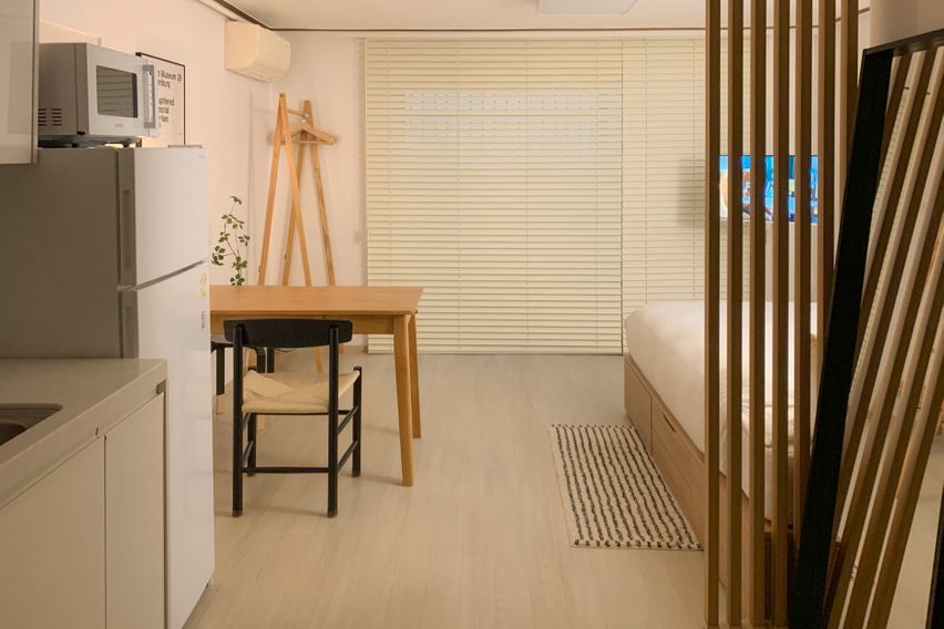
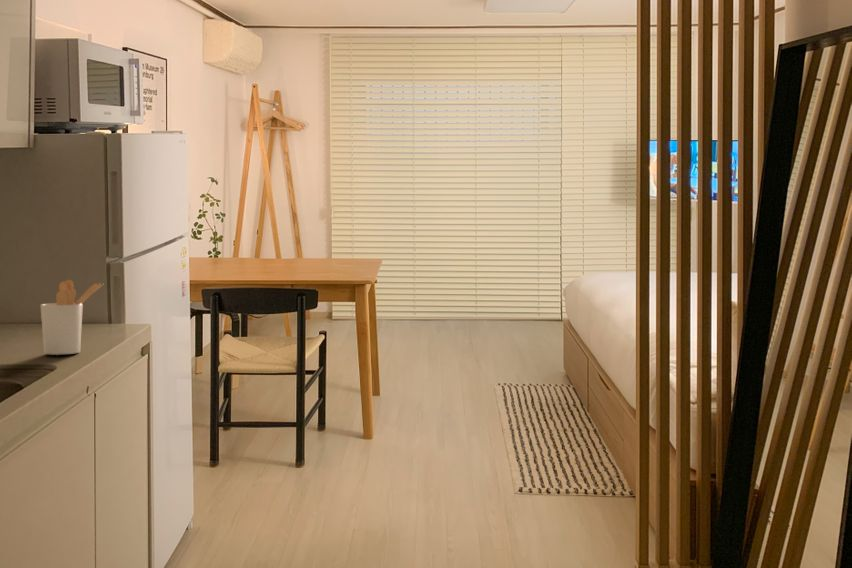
+ utensil holder (73, 316)
